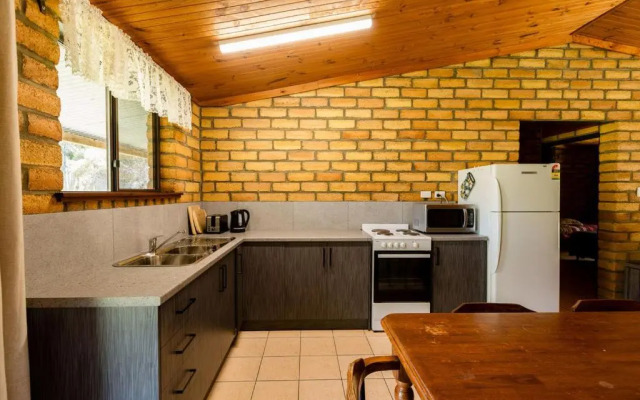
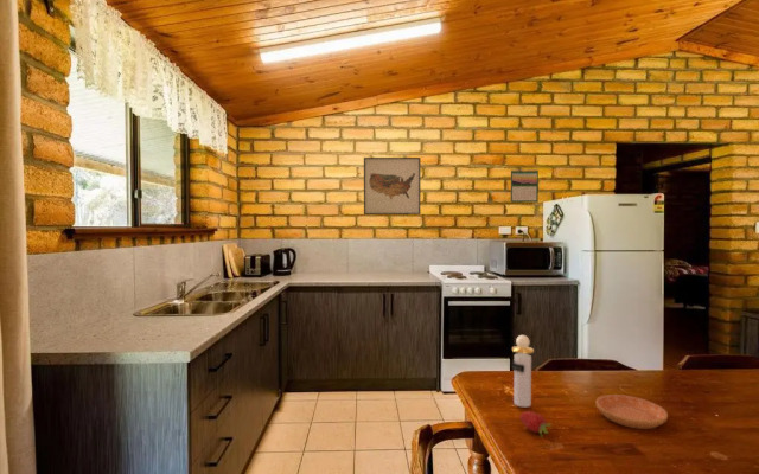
+ fruit (534, 422)
+ wall art (391, 186)
+ perfume bottle (522, 370)
+ calendar (524, 185)
+ saucer (630, 411)
